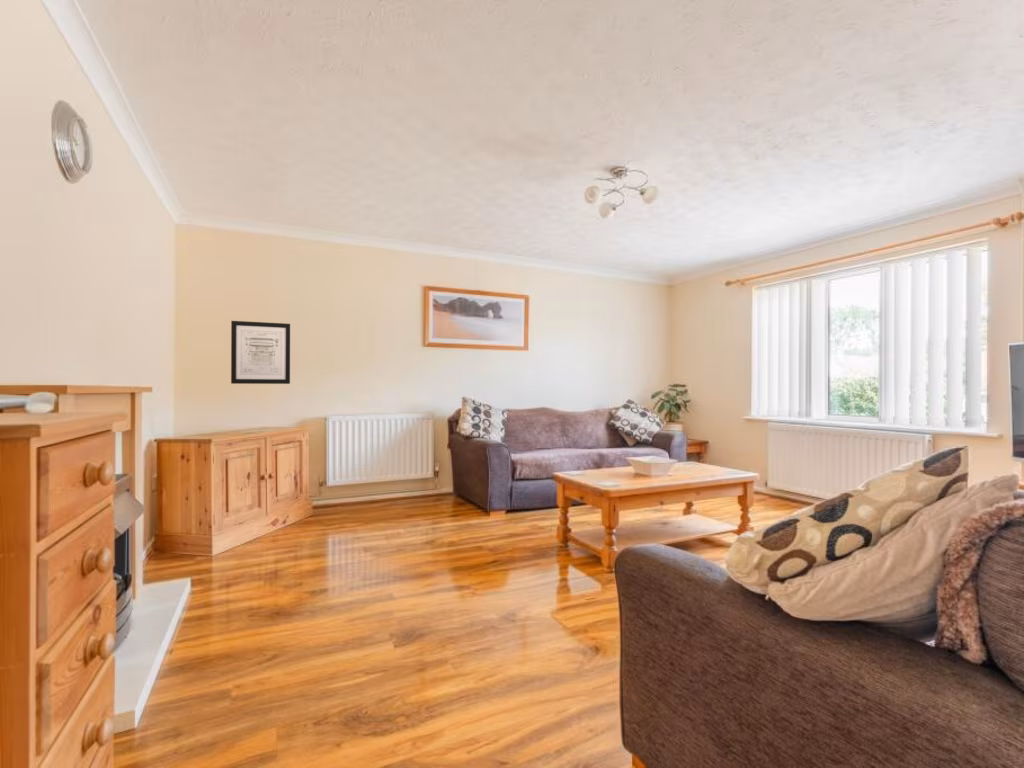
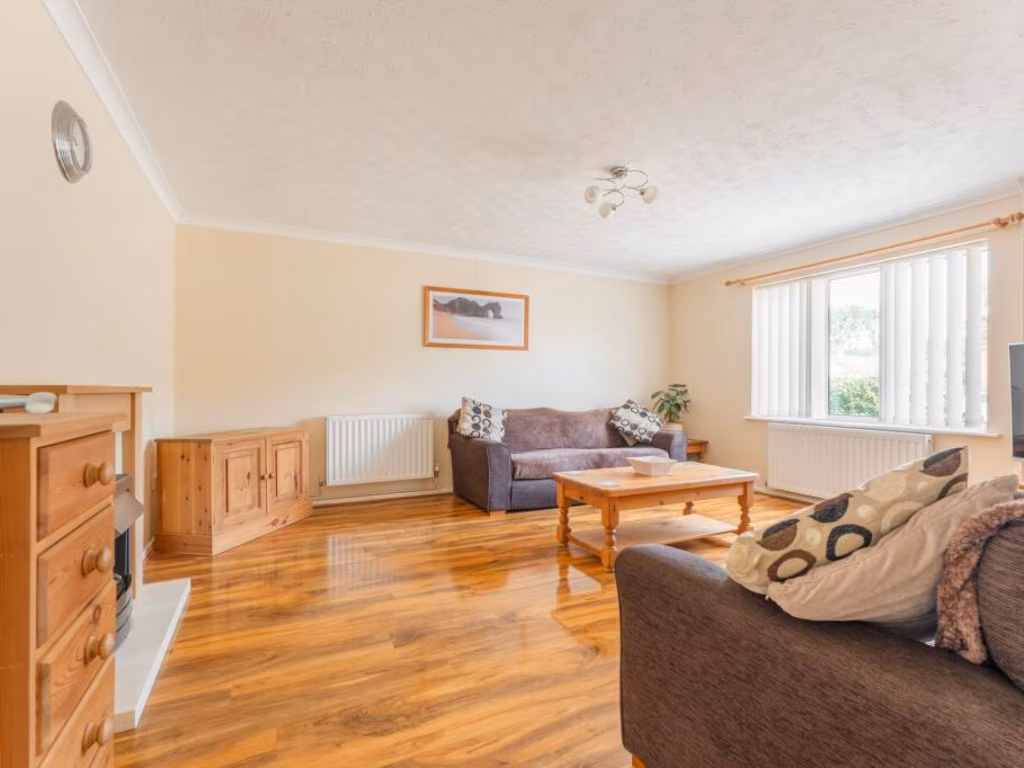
- wall art (261, 353)
